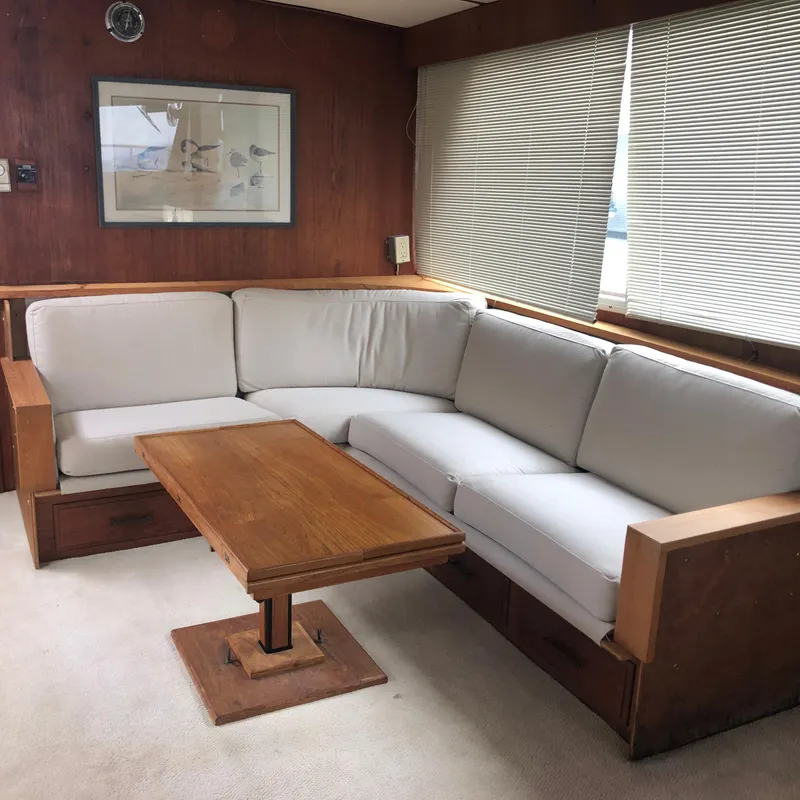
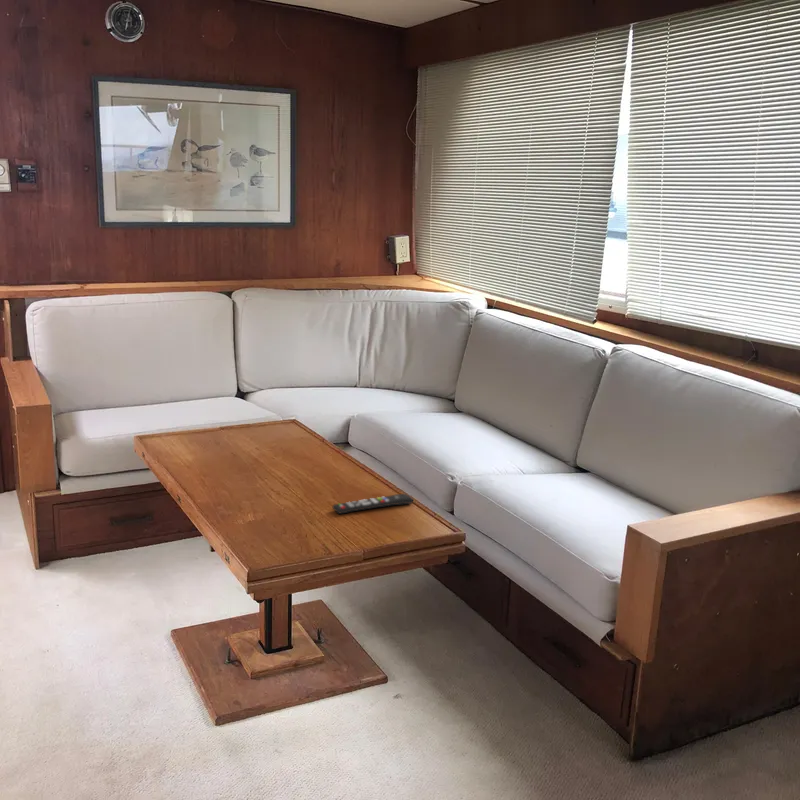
+ remote control (373, 503)
